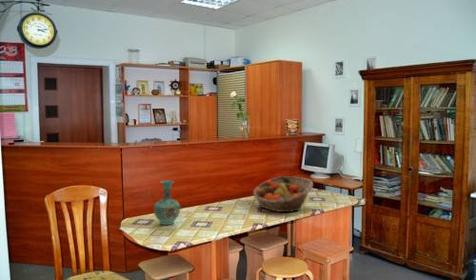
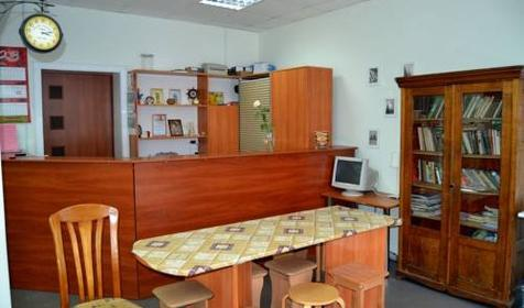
- vase (167, 202)
- fruit basket (282, 193)
